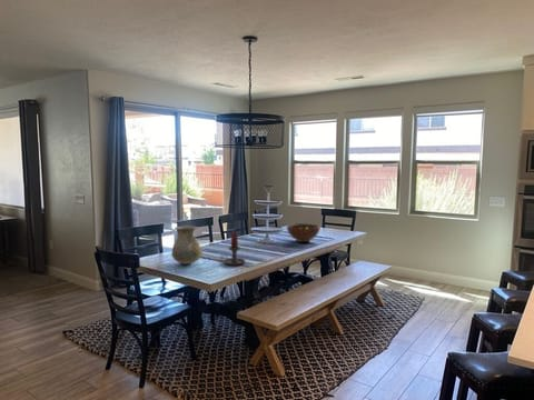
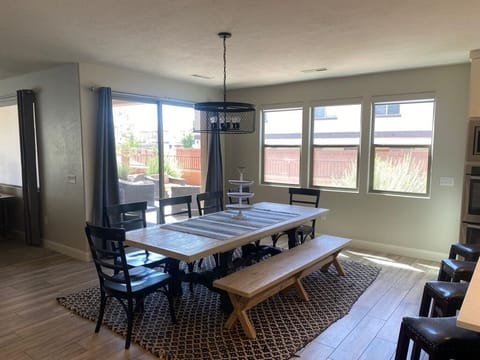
- fruit bowl (303, 233)
- candle holder (231, 247)
- vase (187, 244)
